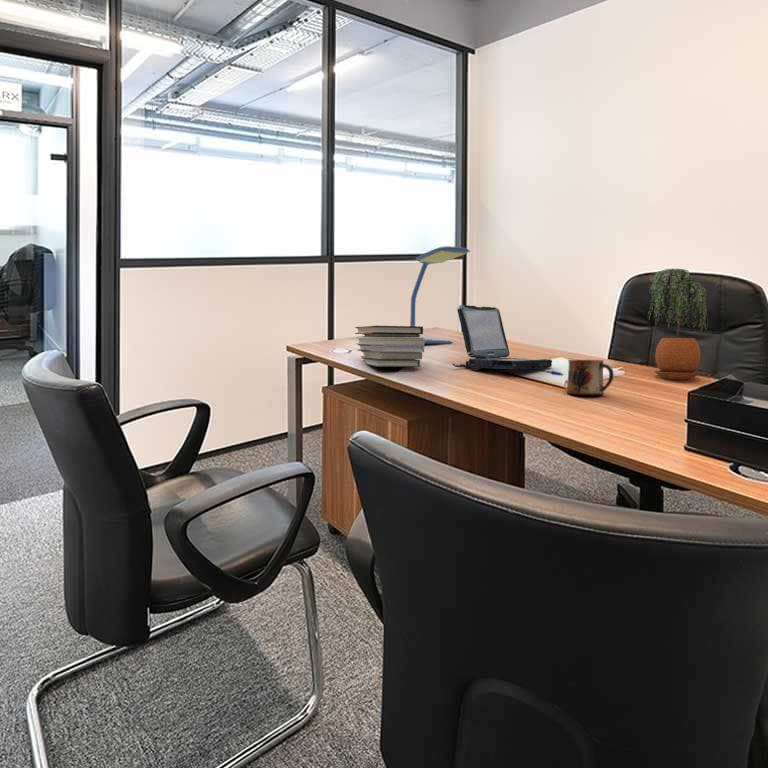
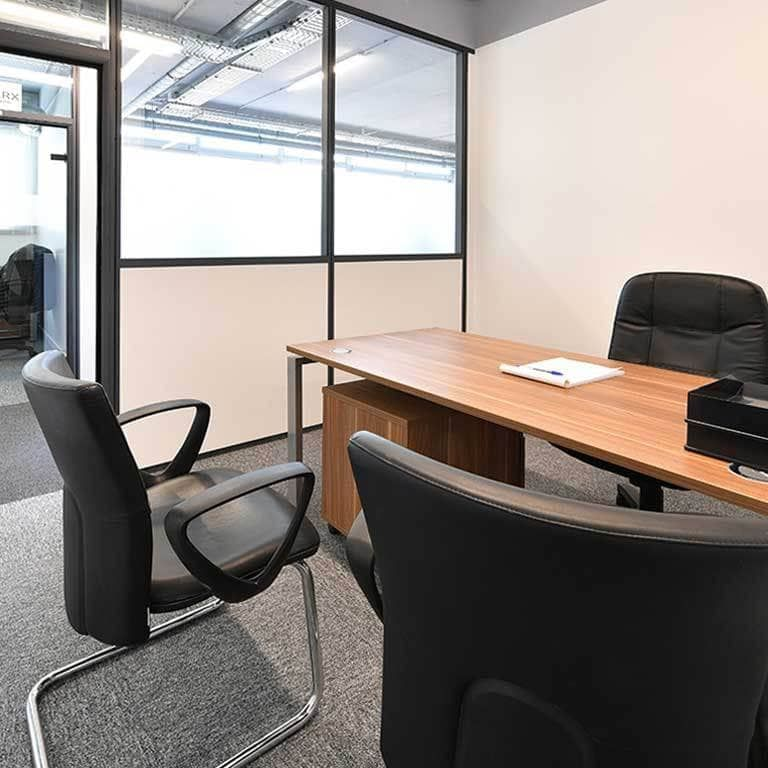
- book stack (388, 346)
- laptop (502, 336)
- potted plant (678, 323)
- desk lamp (416, 295)
- mug (588, 376)
